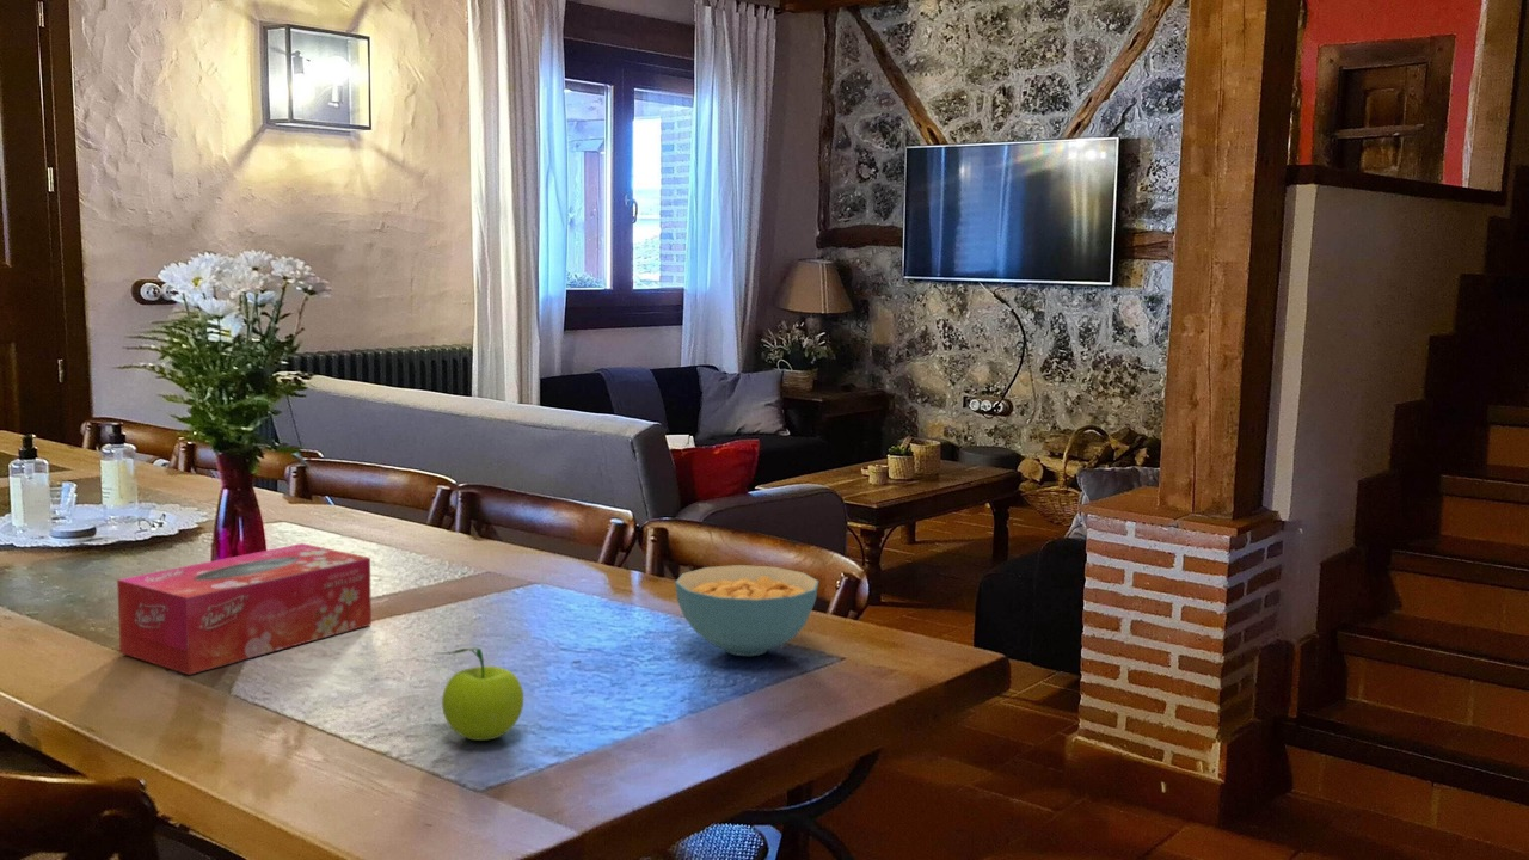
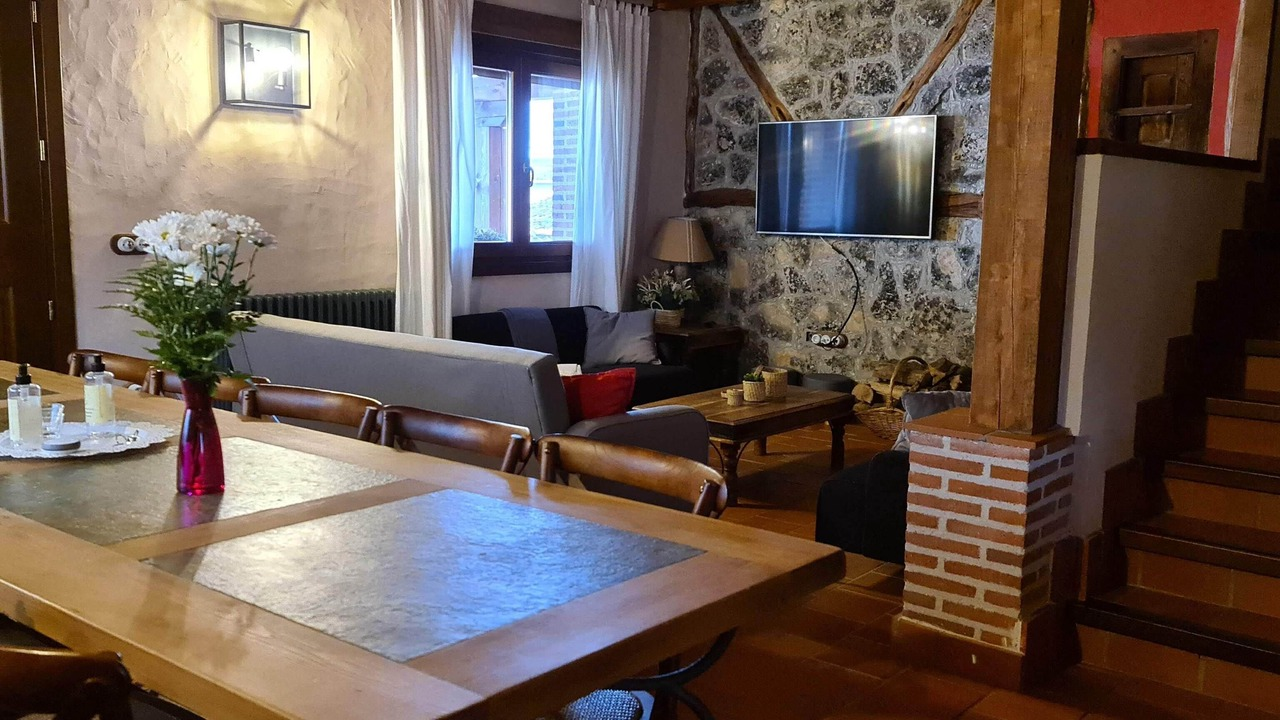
- cereal bowl (747, 615)
- fruit (472, 688)
- tissue box (250, 603)
